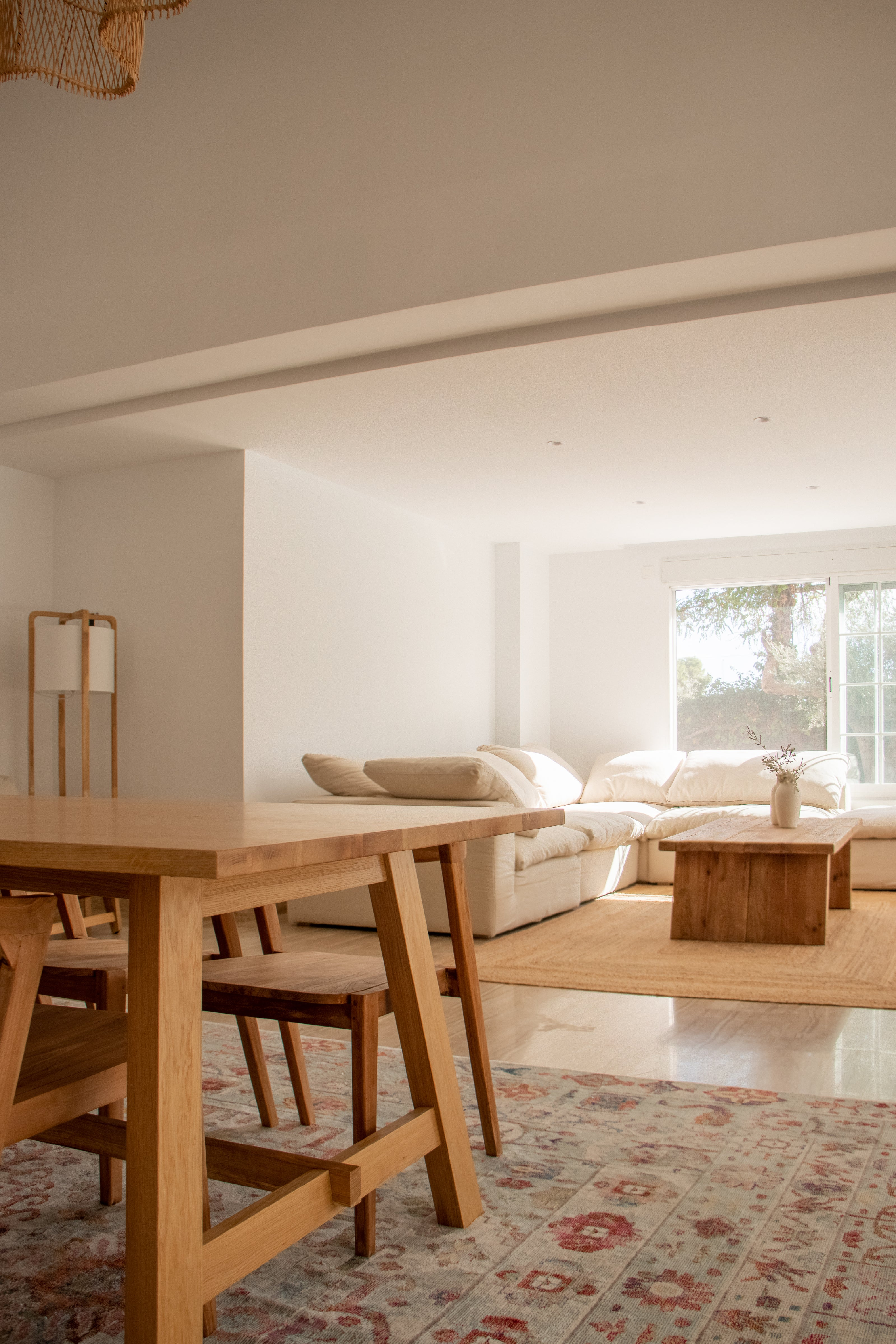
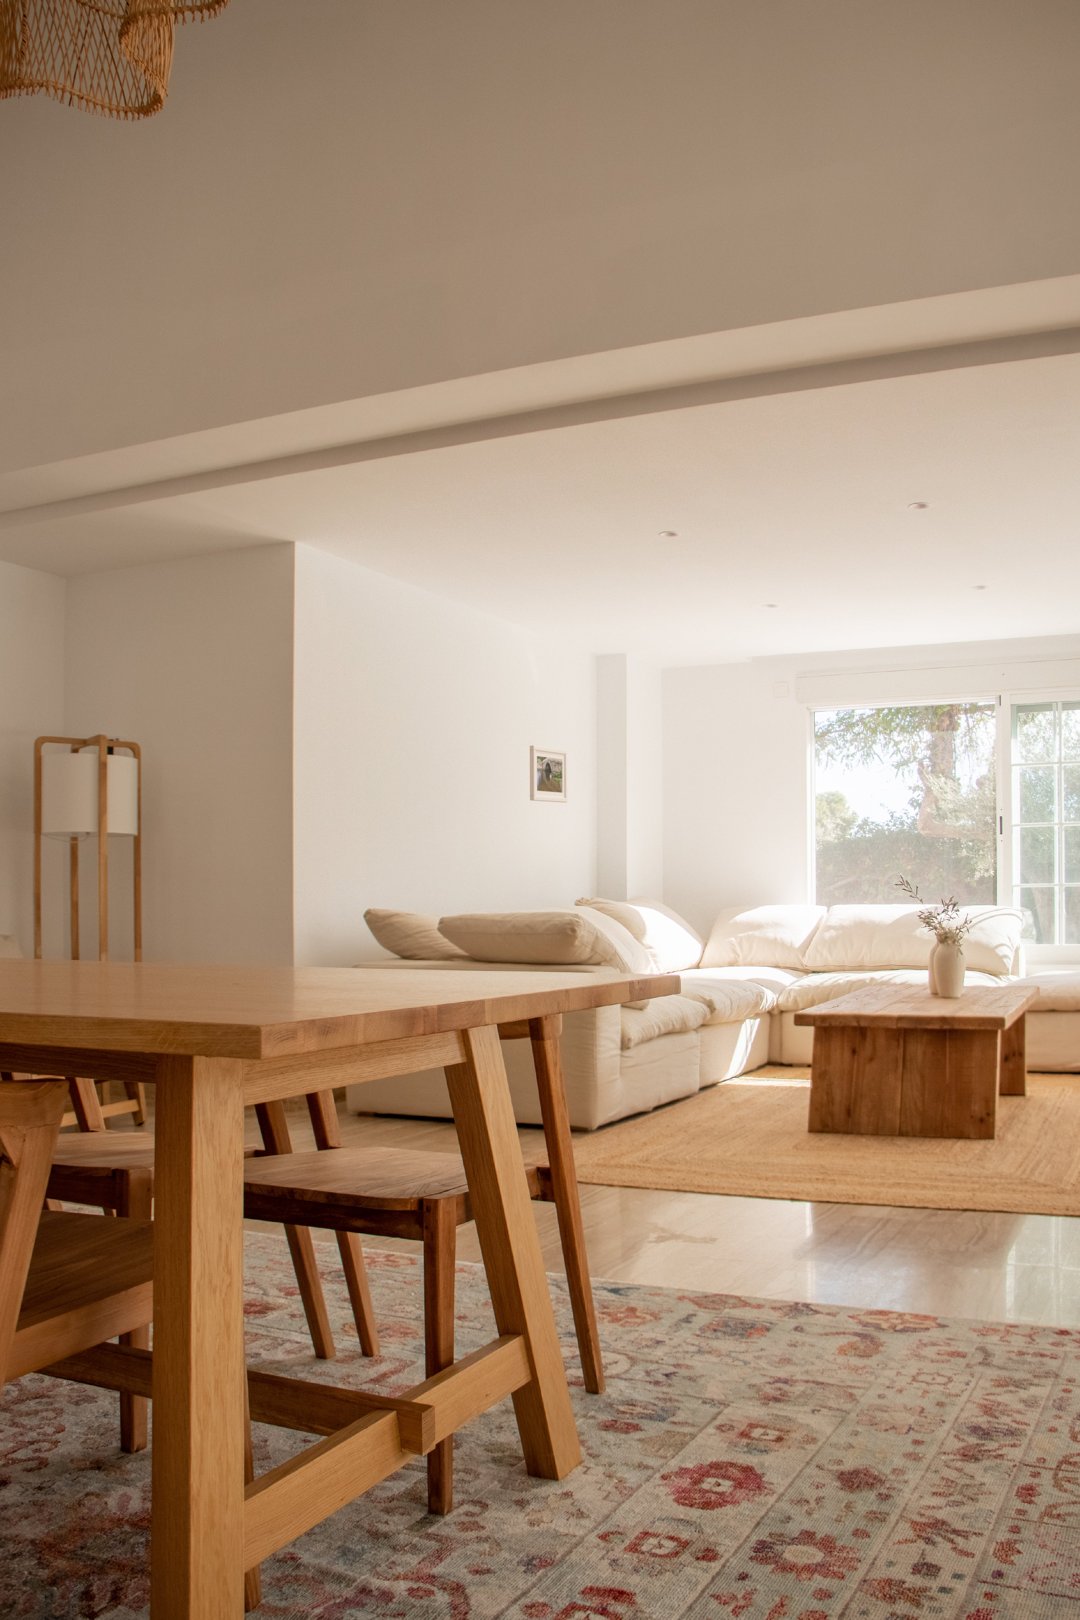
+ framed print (548, 774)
